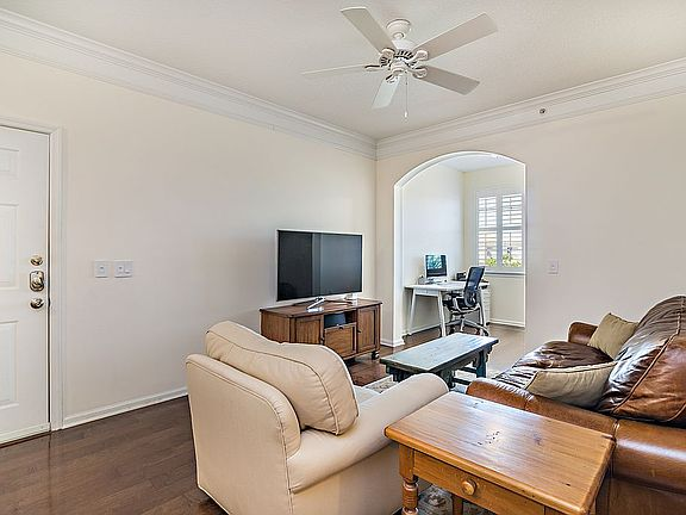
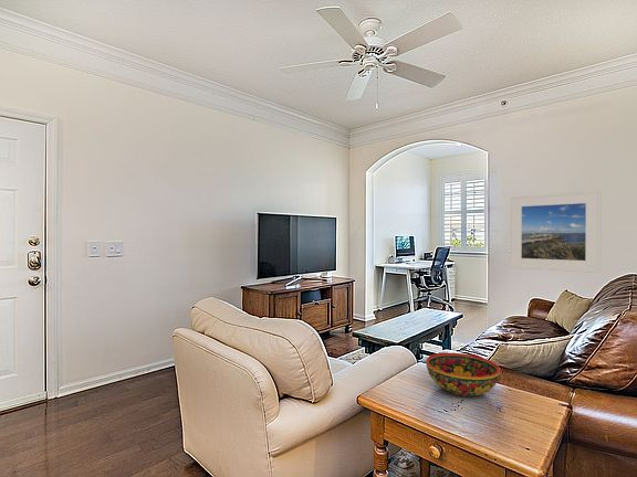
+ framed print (552, 232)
+ bowl (461, 377)
